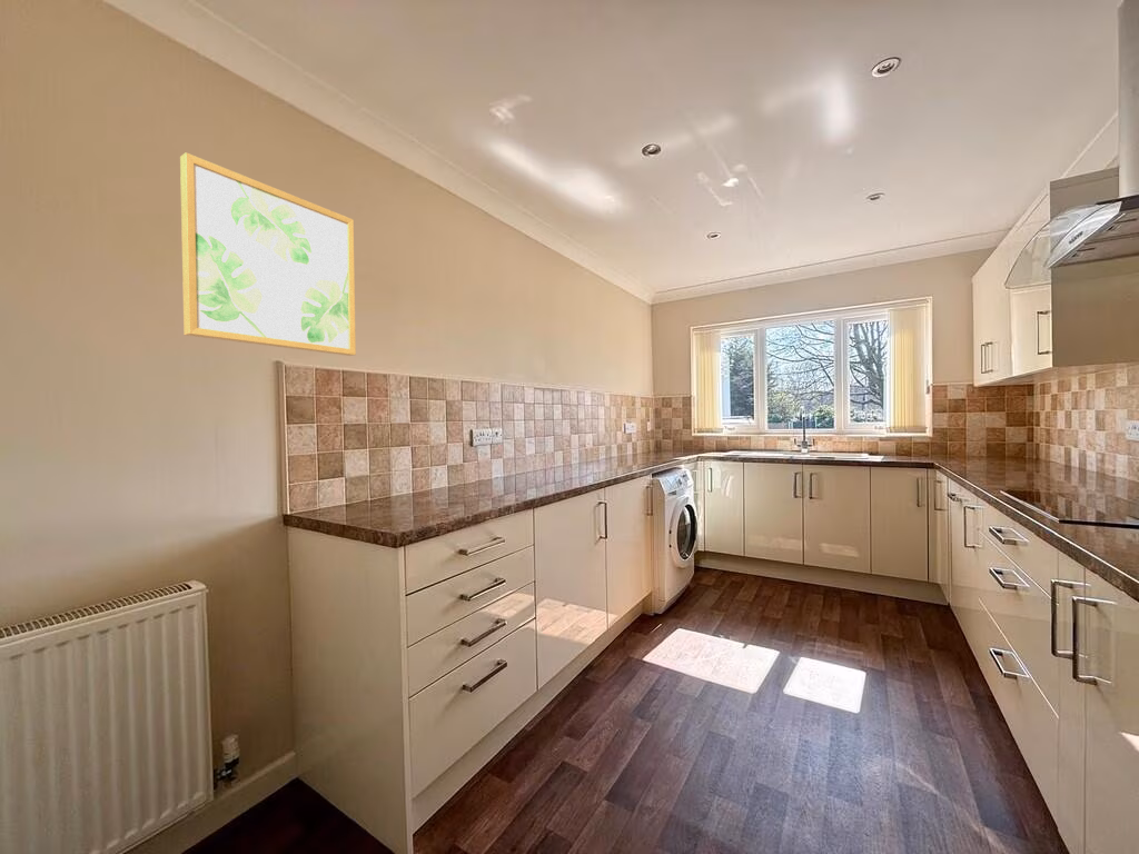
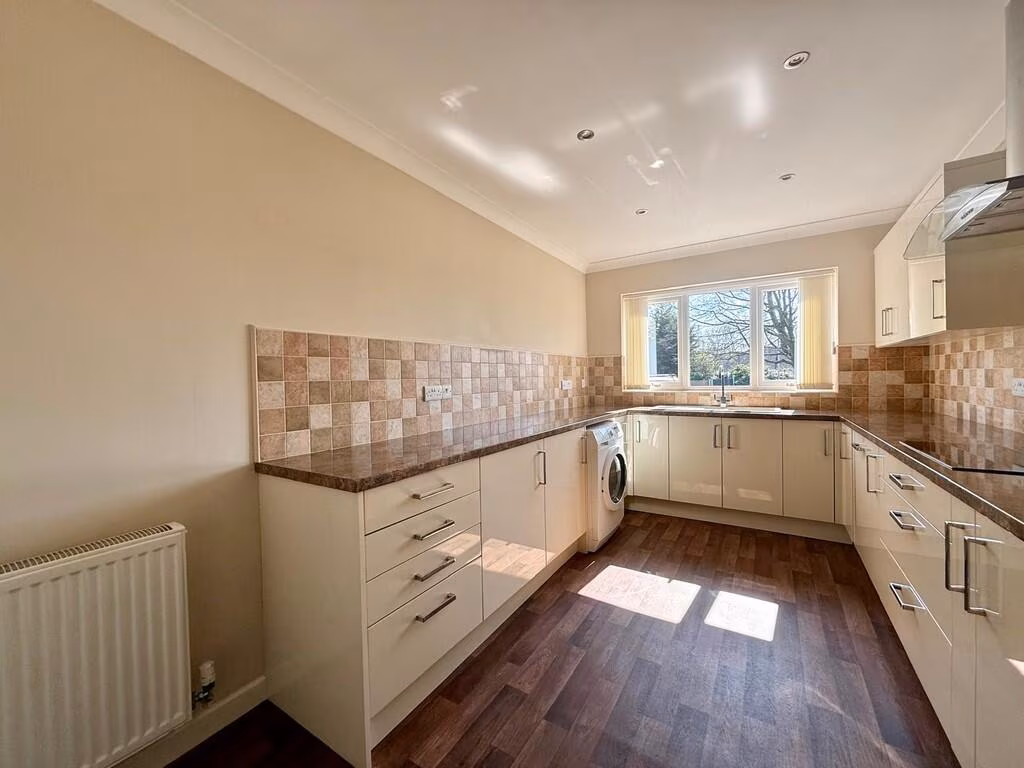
- wall art (279, 269)
